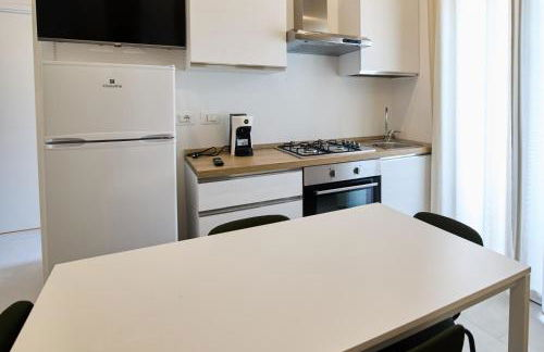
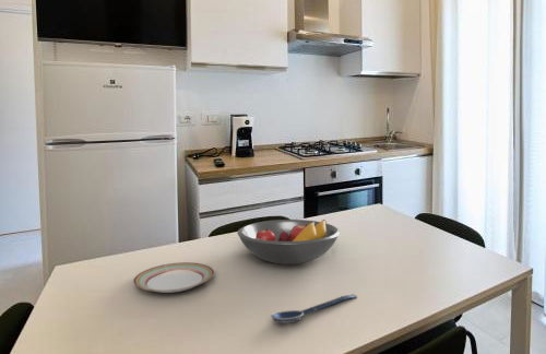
+ spoon (318, 307)
+ plate (175, 278)
+ fruit bowl (288, 239)
